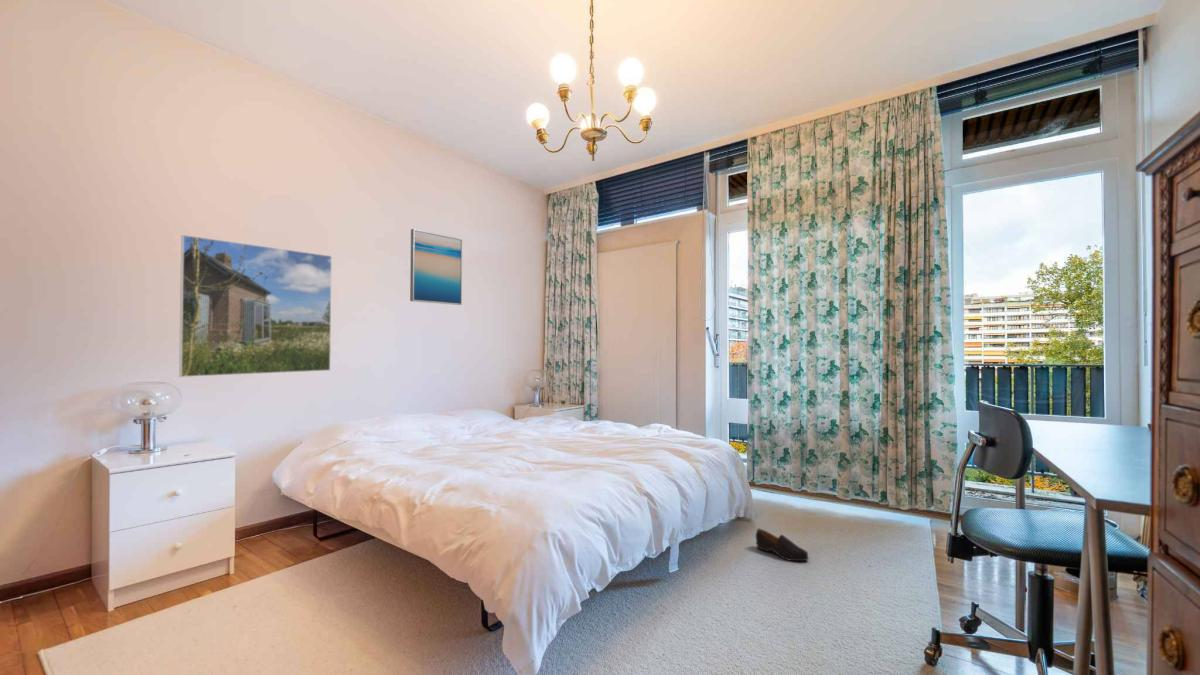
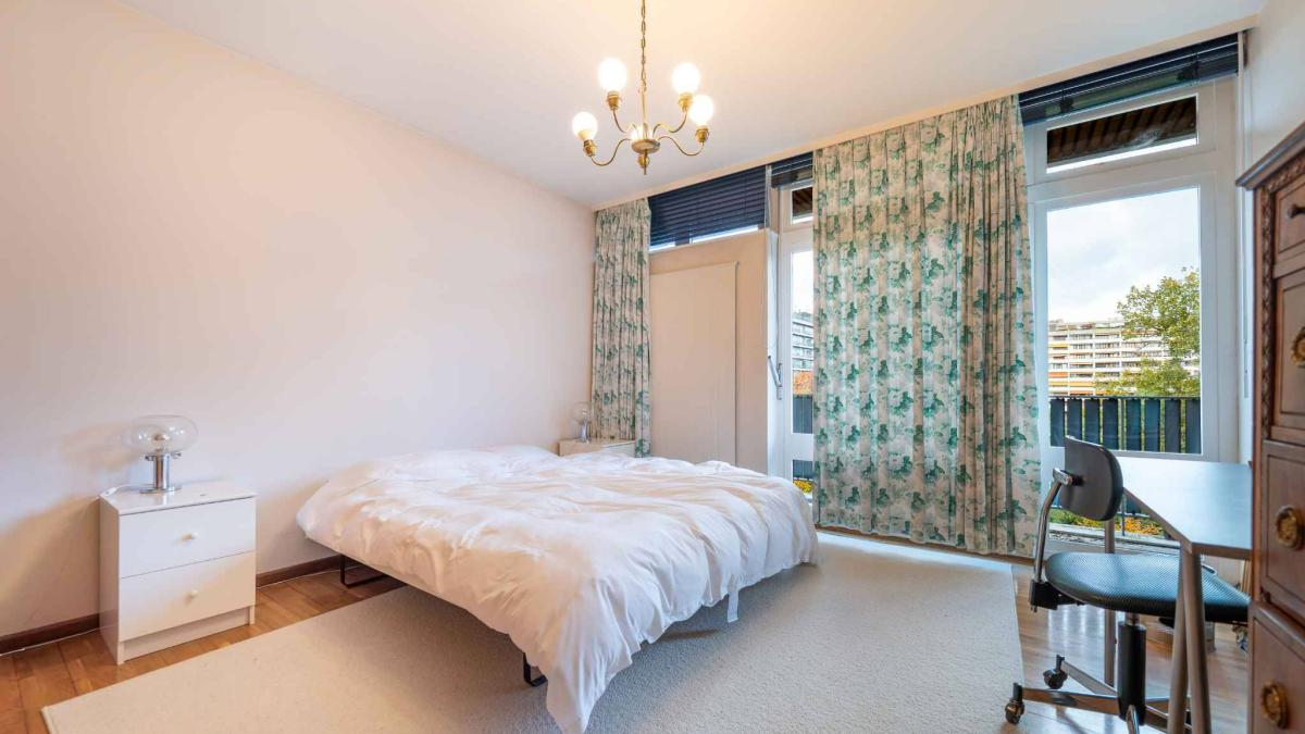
- wall art (437, 268)
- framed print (263, 309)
- shoe (780, 544)
